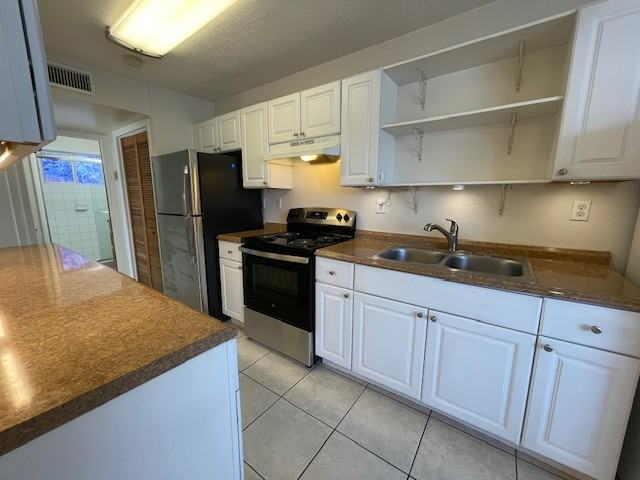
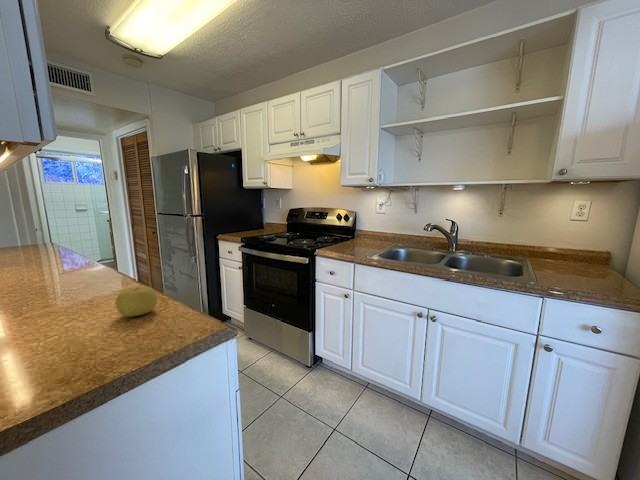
+ fruit (137, 300)
